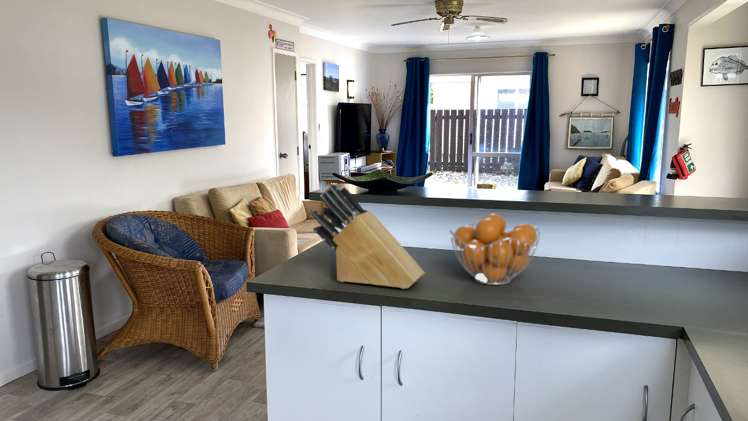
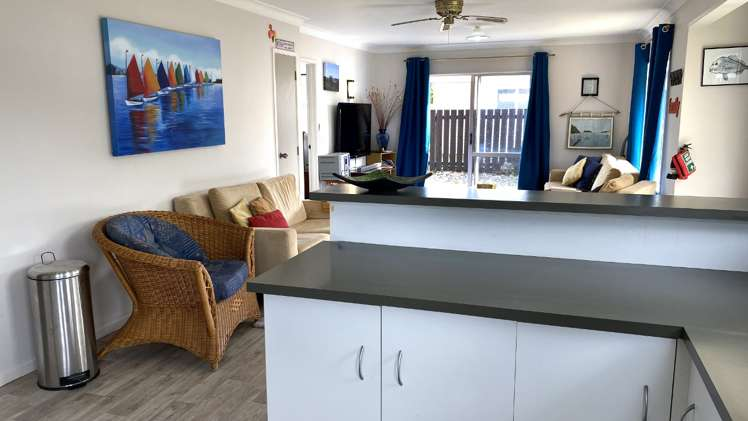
- knife block (367, 233)
- fruit basket (493, 248)
